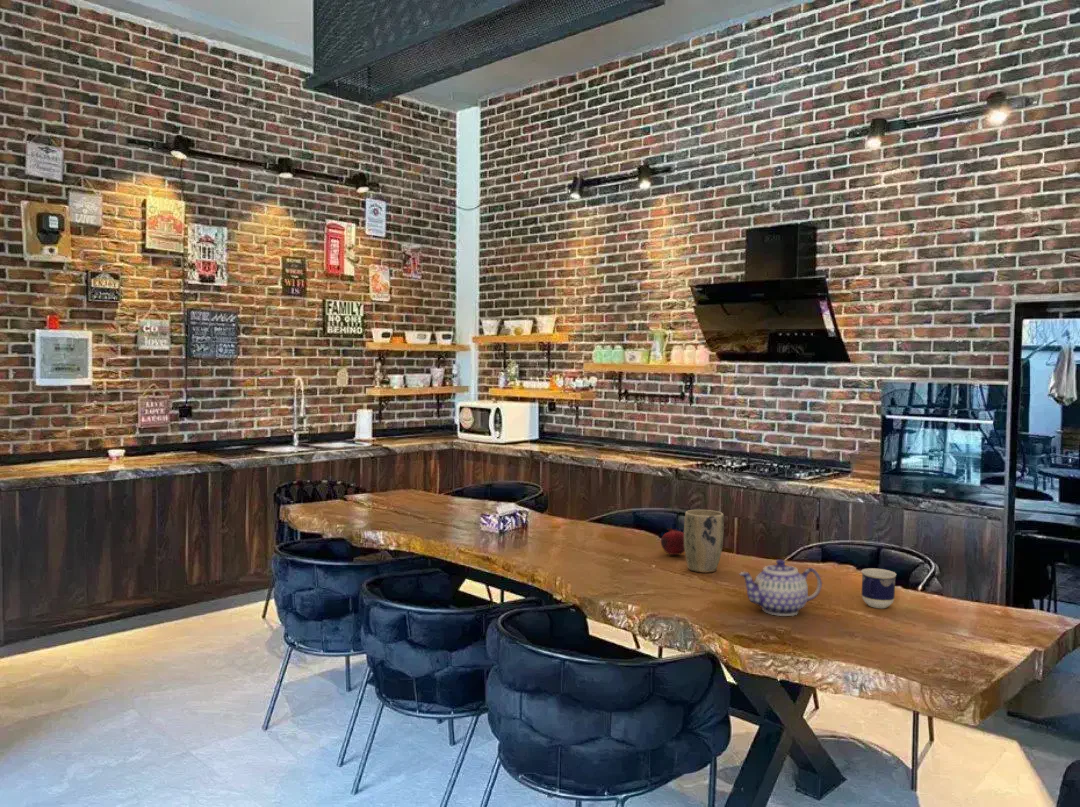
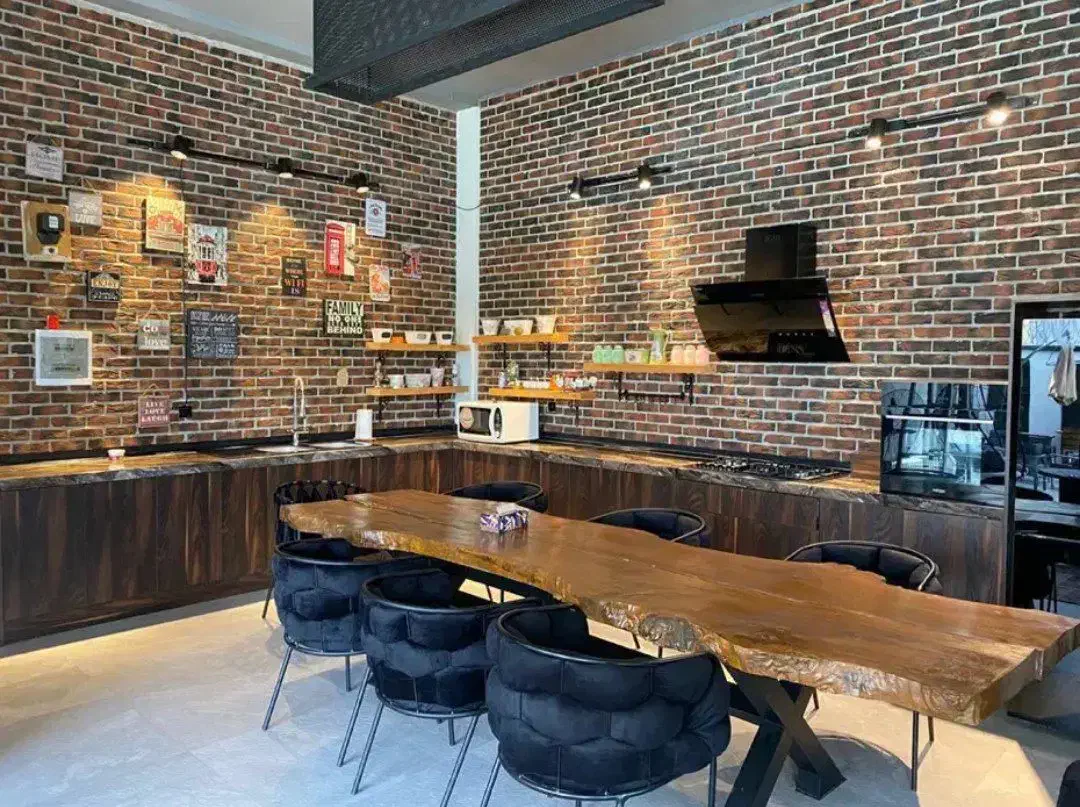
- fruit (674, 541)
- plant pot (703, 541)
- teapot (780, 585)
- cup (876, 589)
